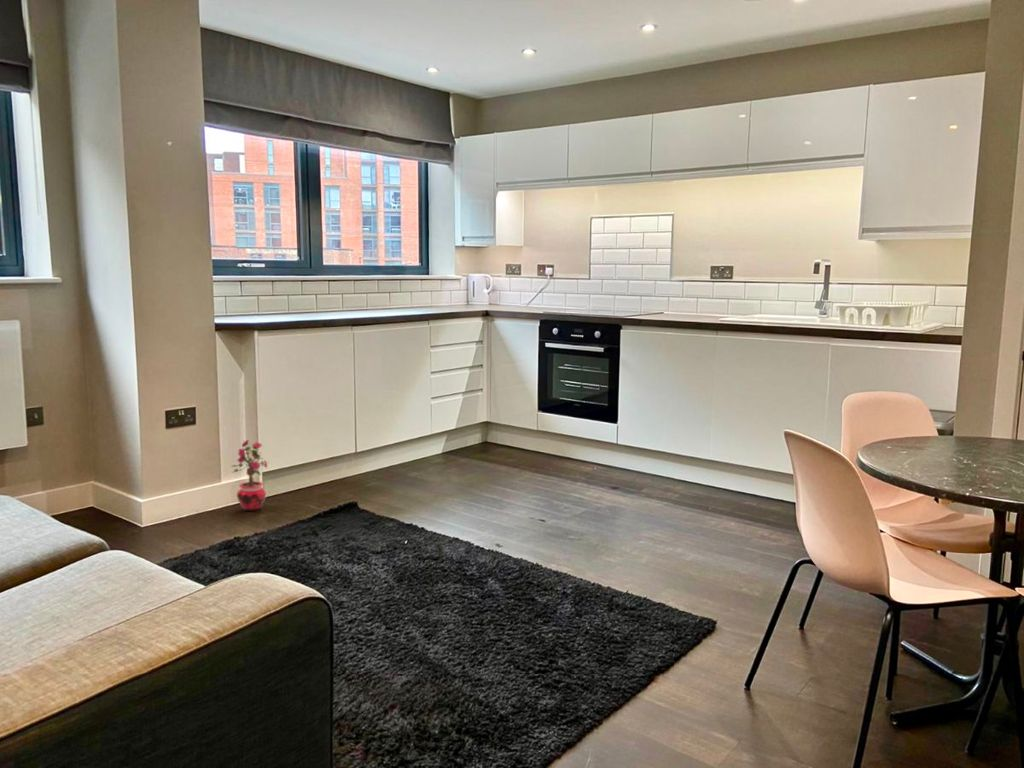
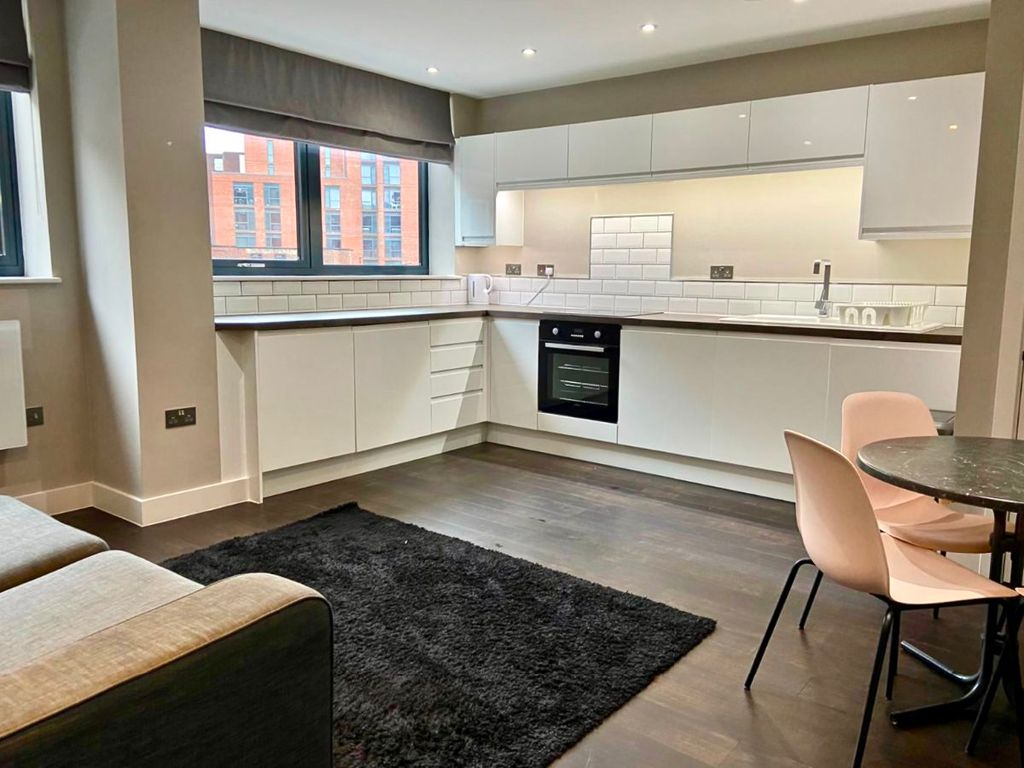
- potted plant (248, 474)
